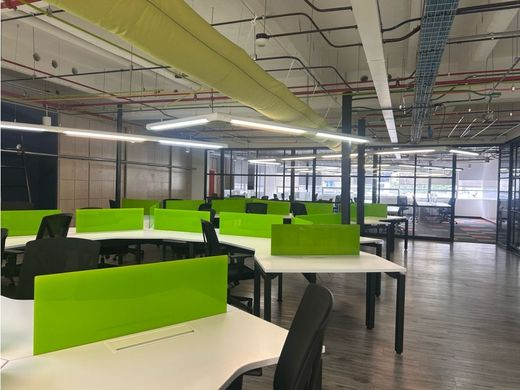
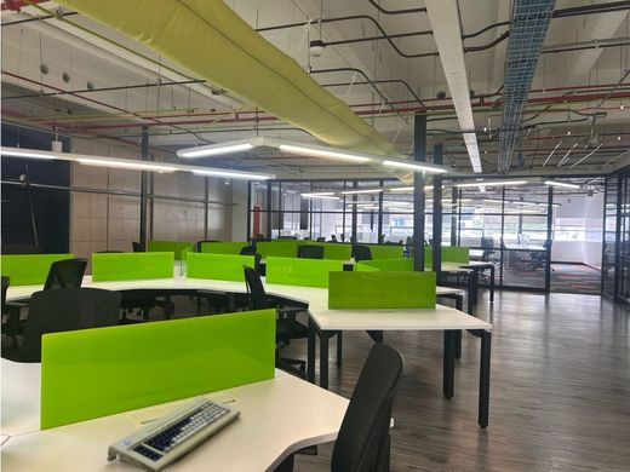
+ computer keyboard (181, 428)
